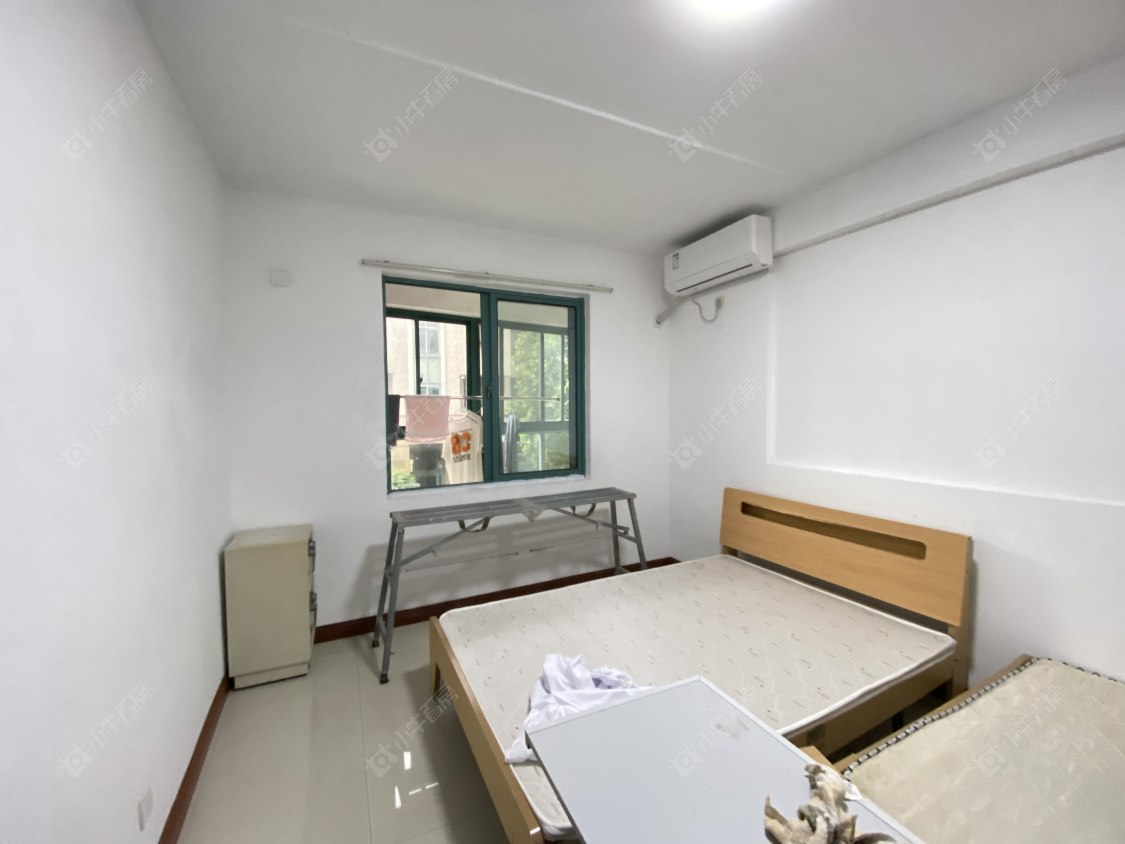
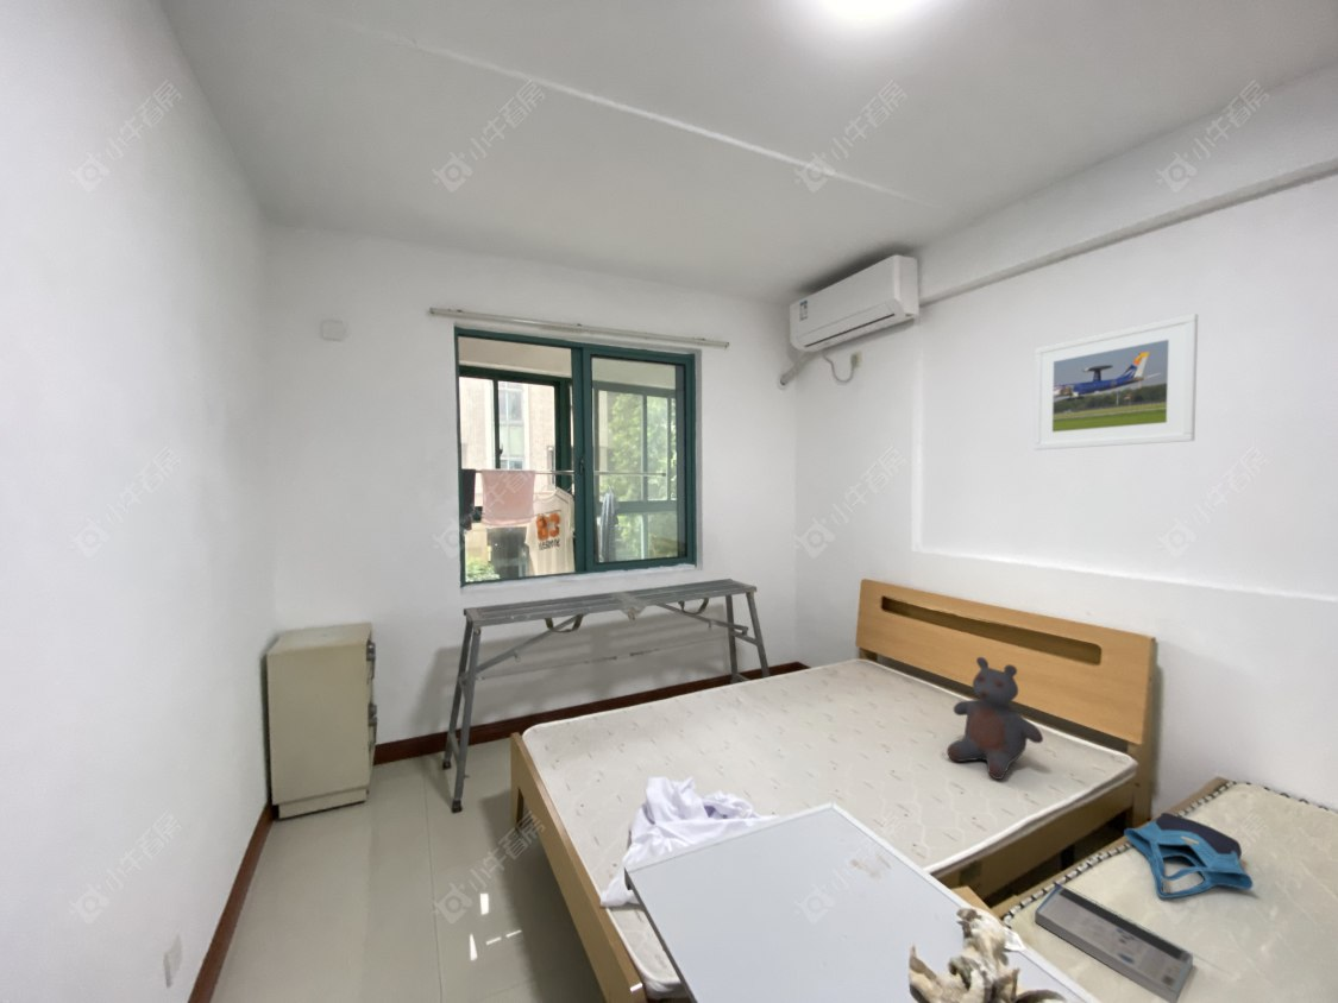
+ book (1110, 936)
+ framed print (1106, 389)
+ teddy bear (988, 713)
+ tote bag (1185, 856)
